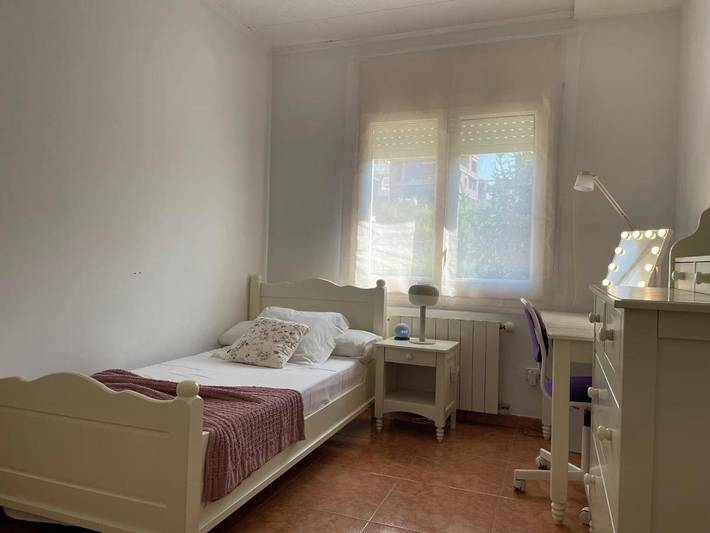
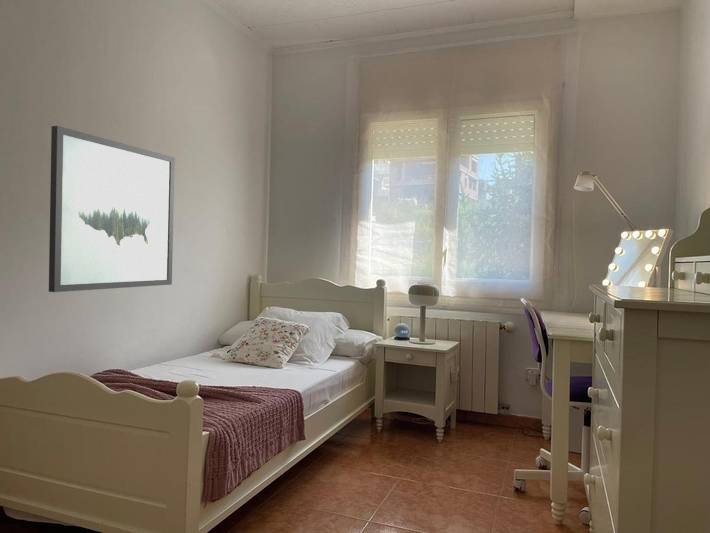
+ wall art (119, 216)
